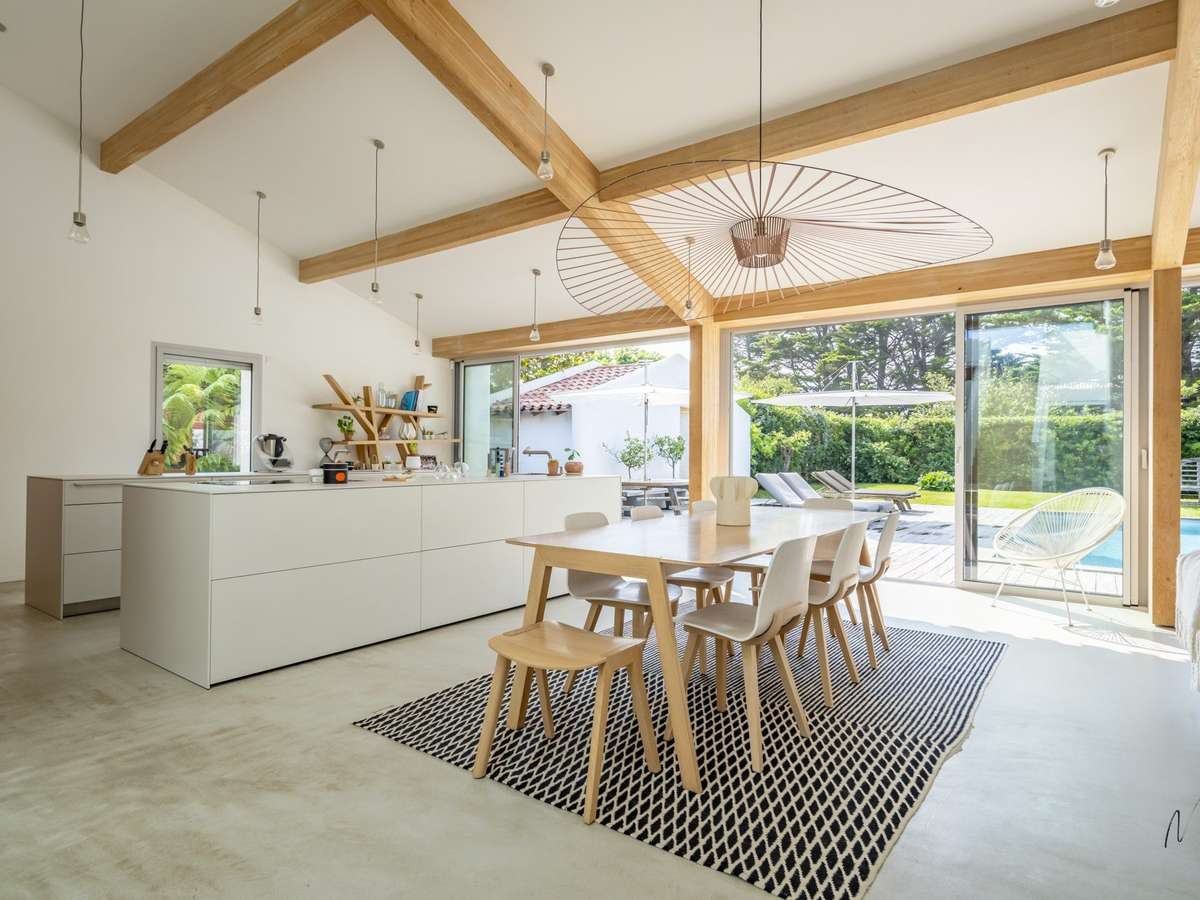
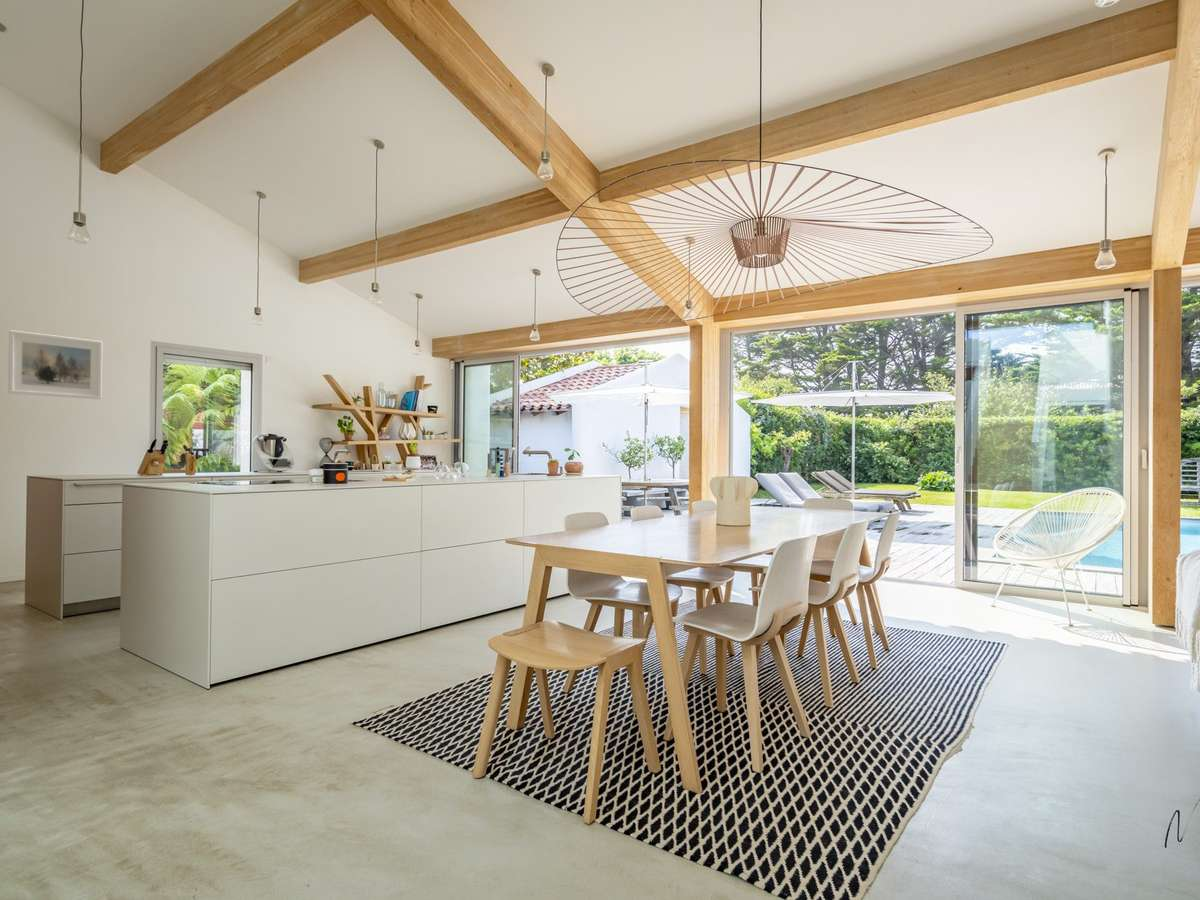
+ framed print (57, 366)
